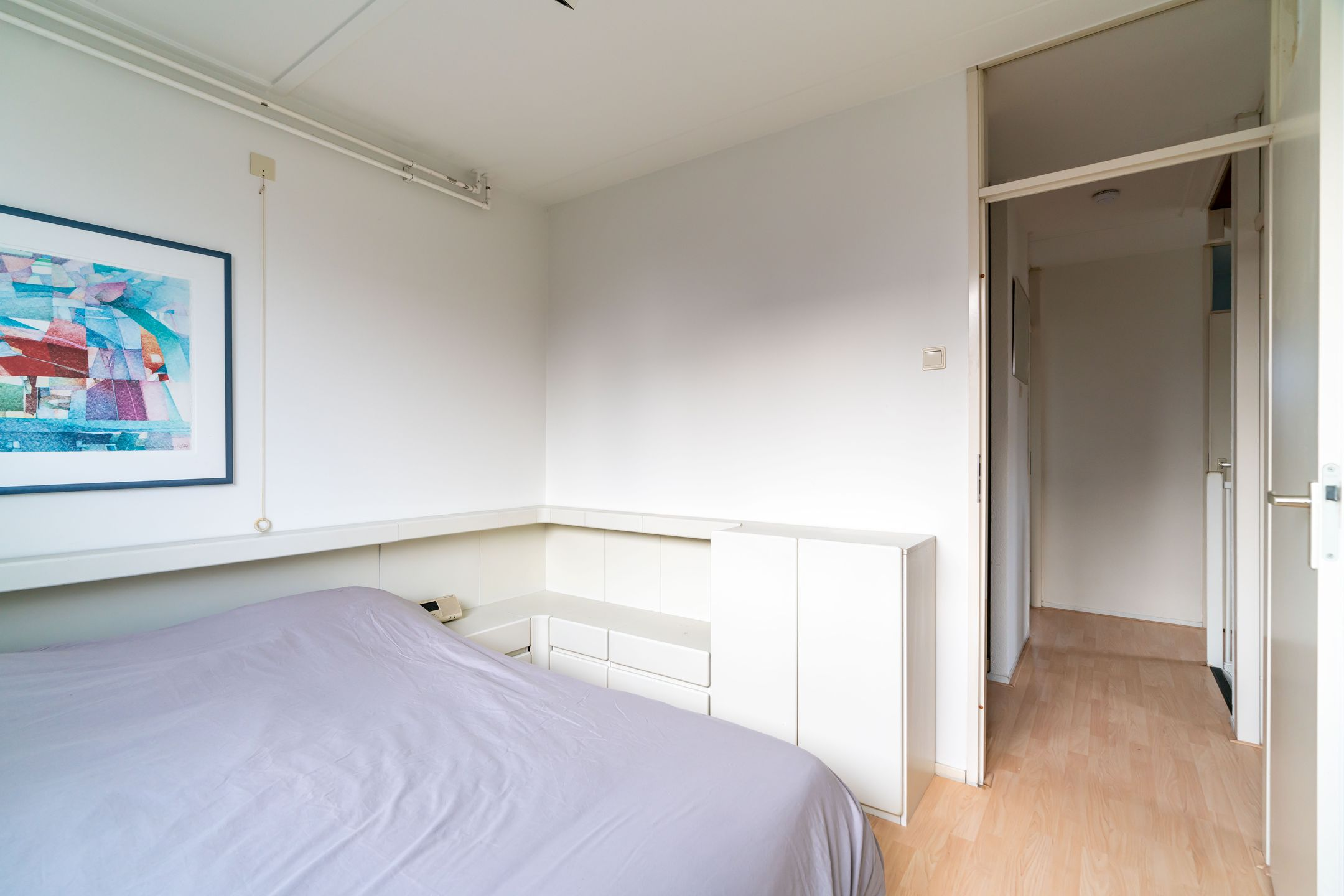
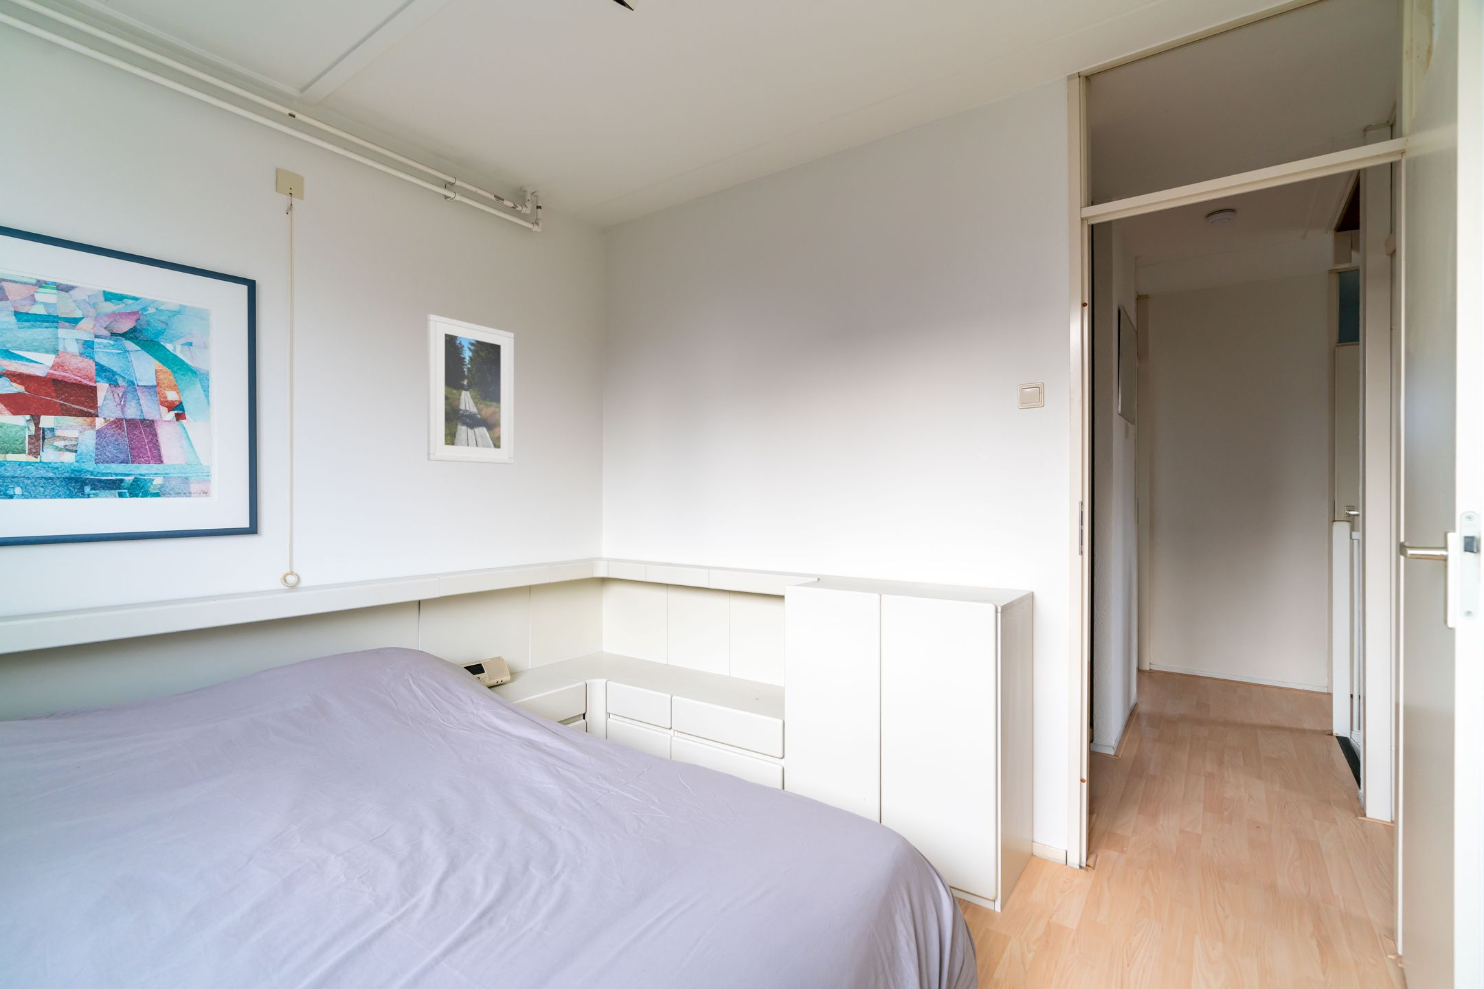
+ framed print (473, 393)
